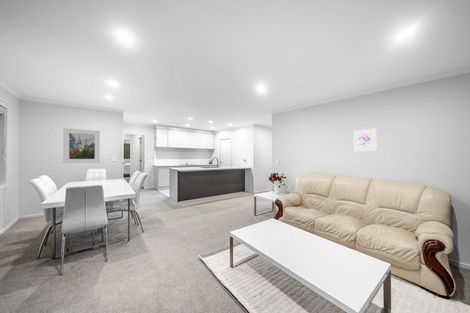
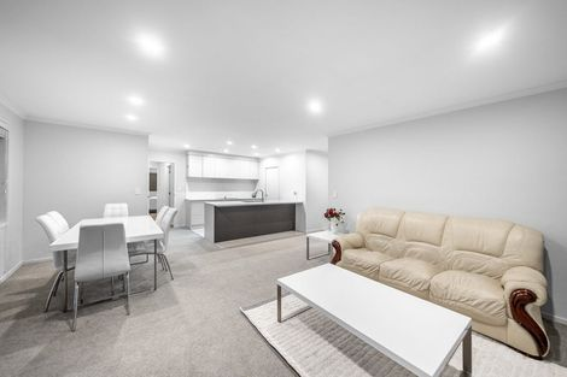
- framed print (82, 146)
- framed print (364, 140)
